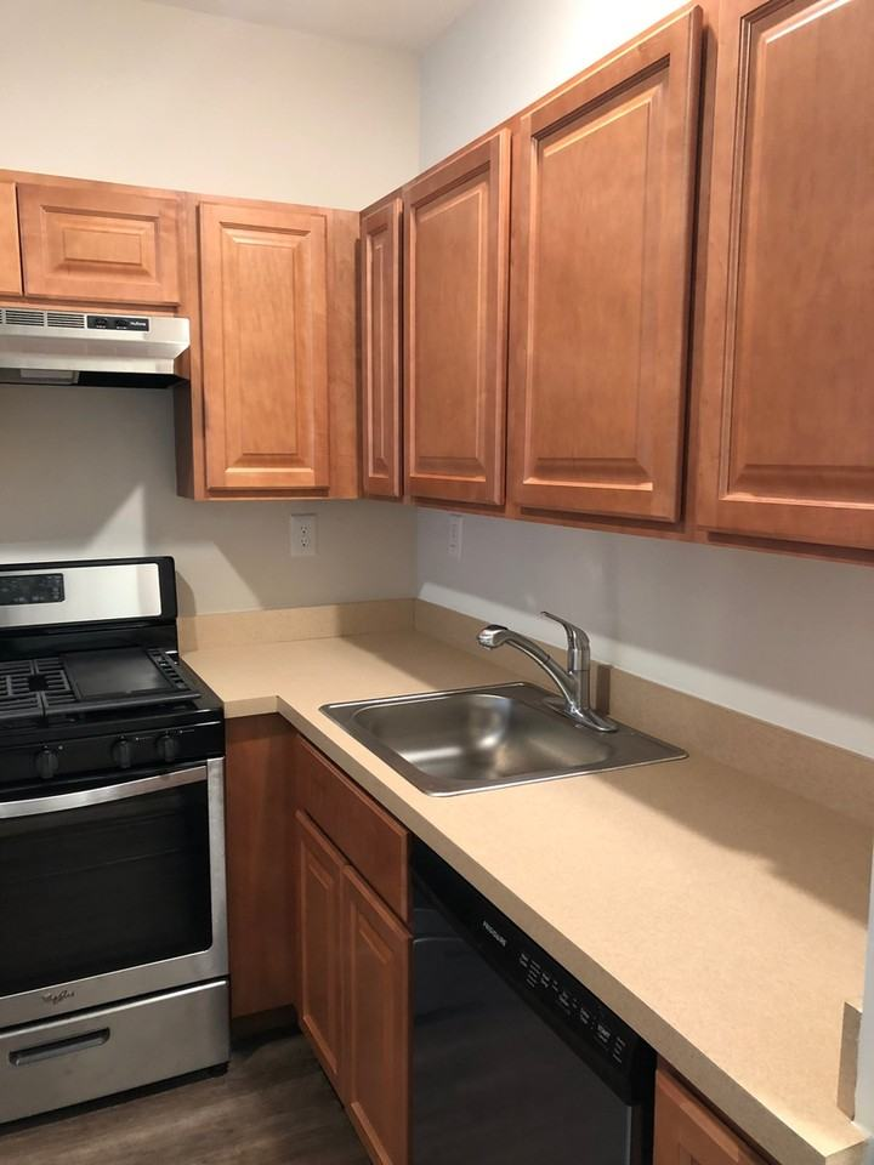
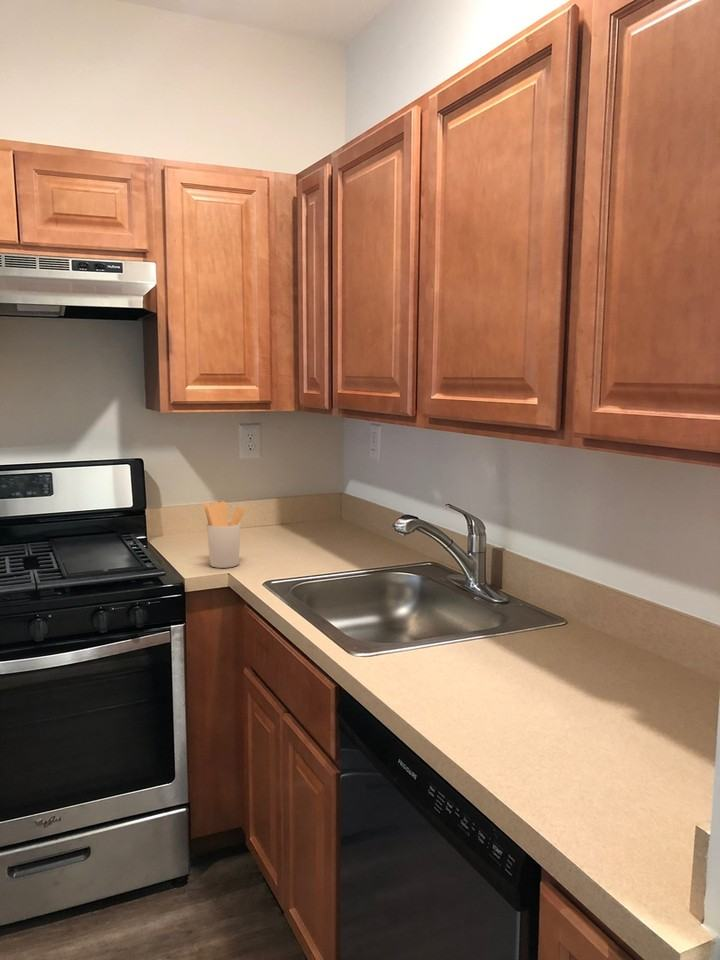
+ utensil holder (220, 532)
